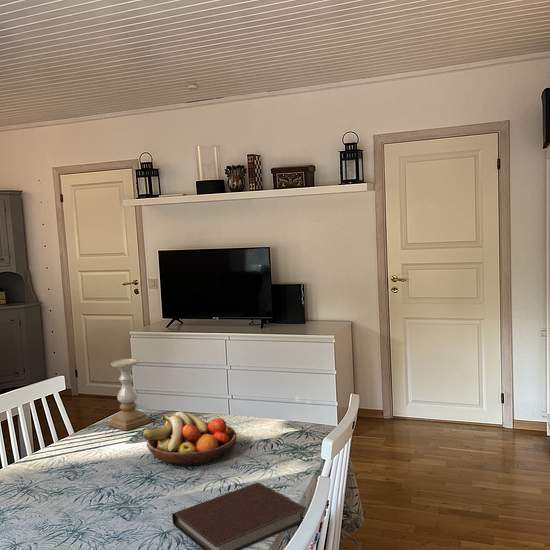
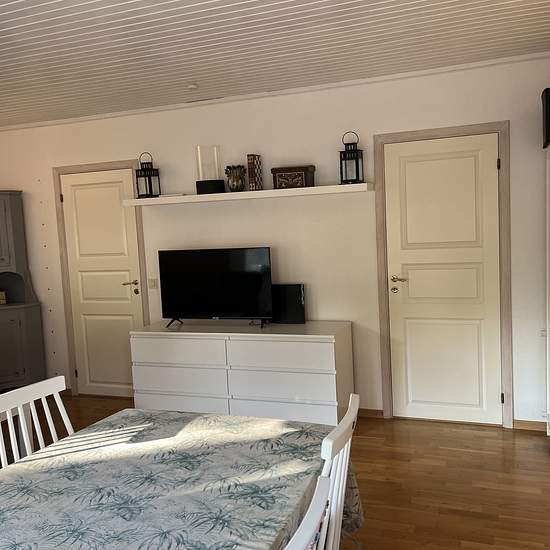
- candle holder (127, 392)
- fruit bowl (191, 433)
- notebook (239, 516)
